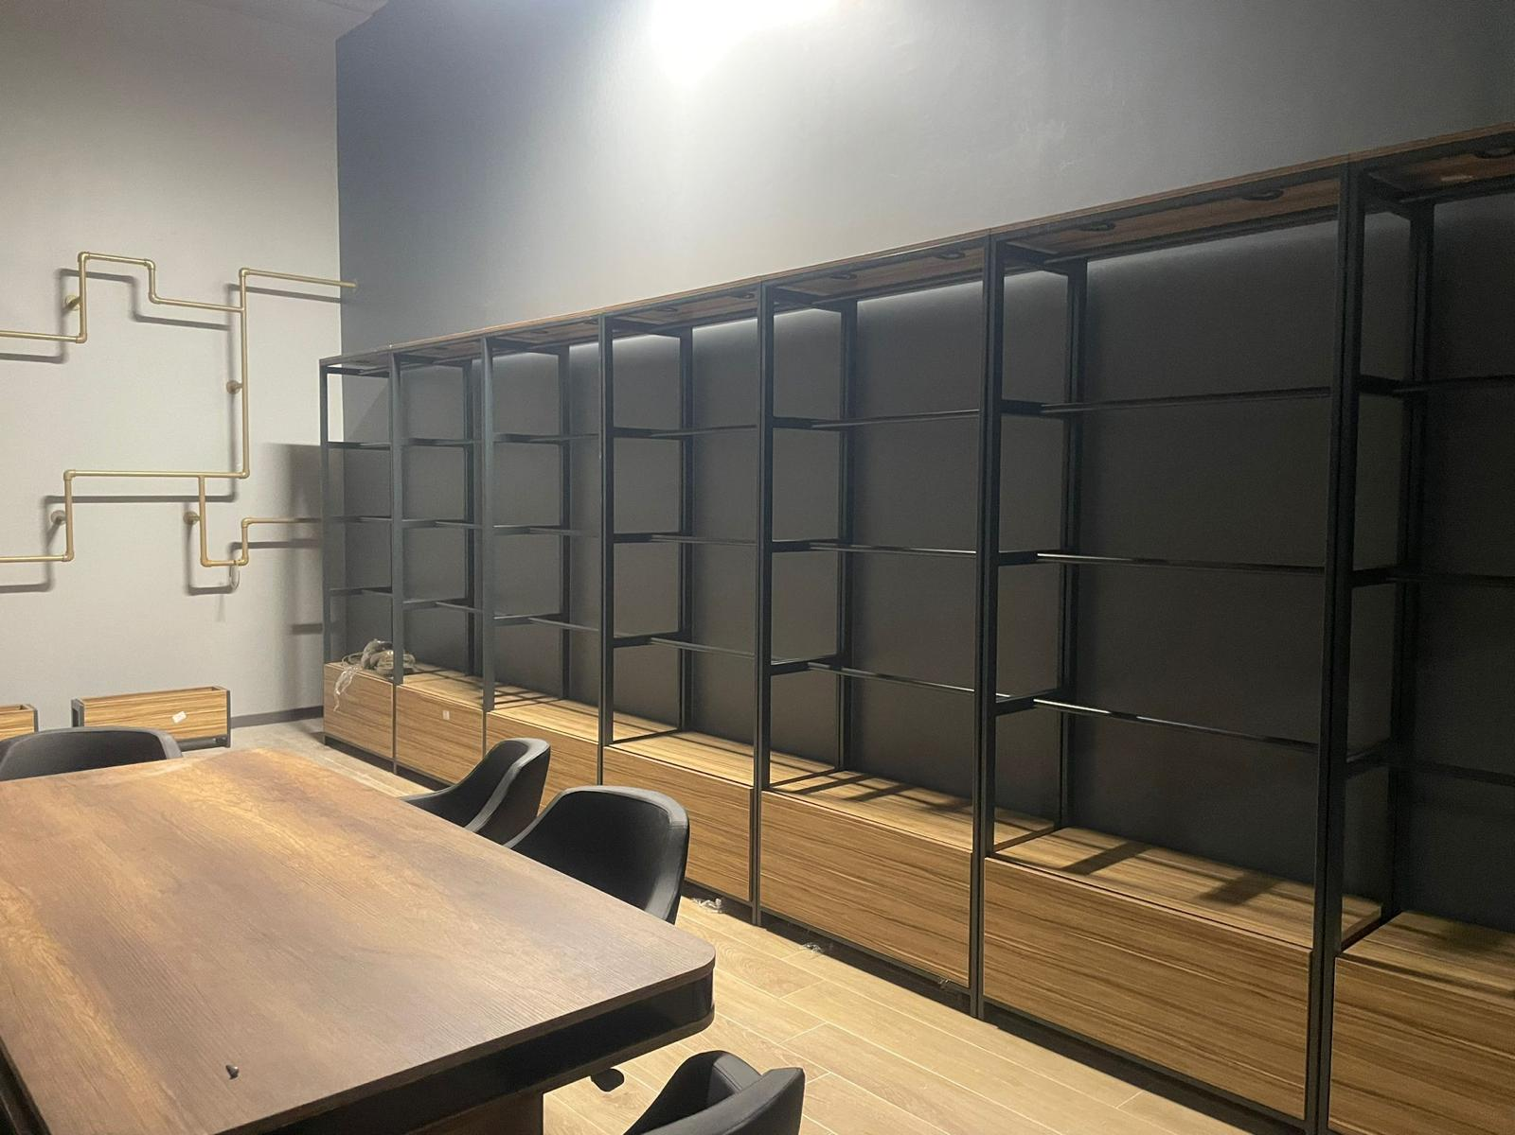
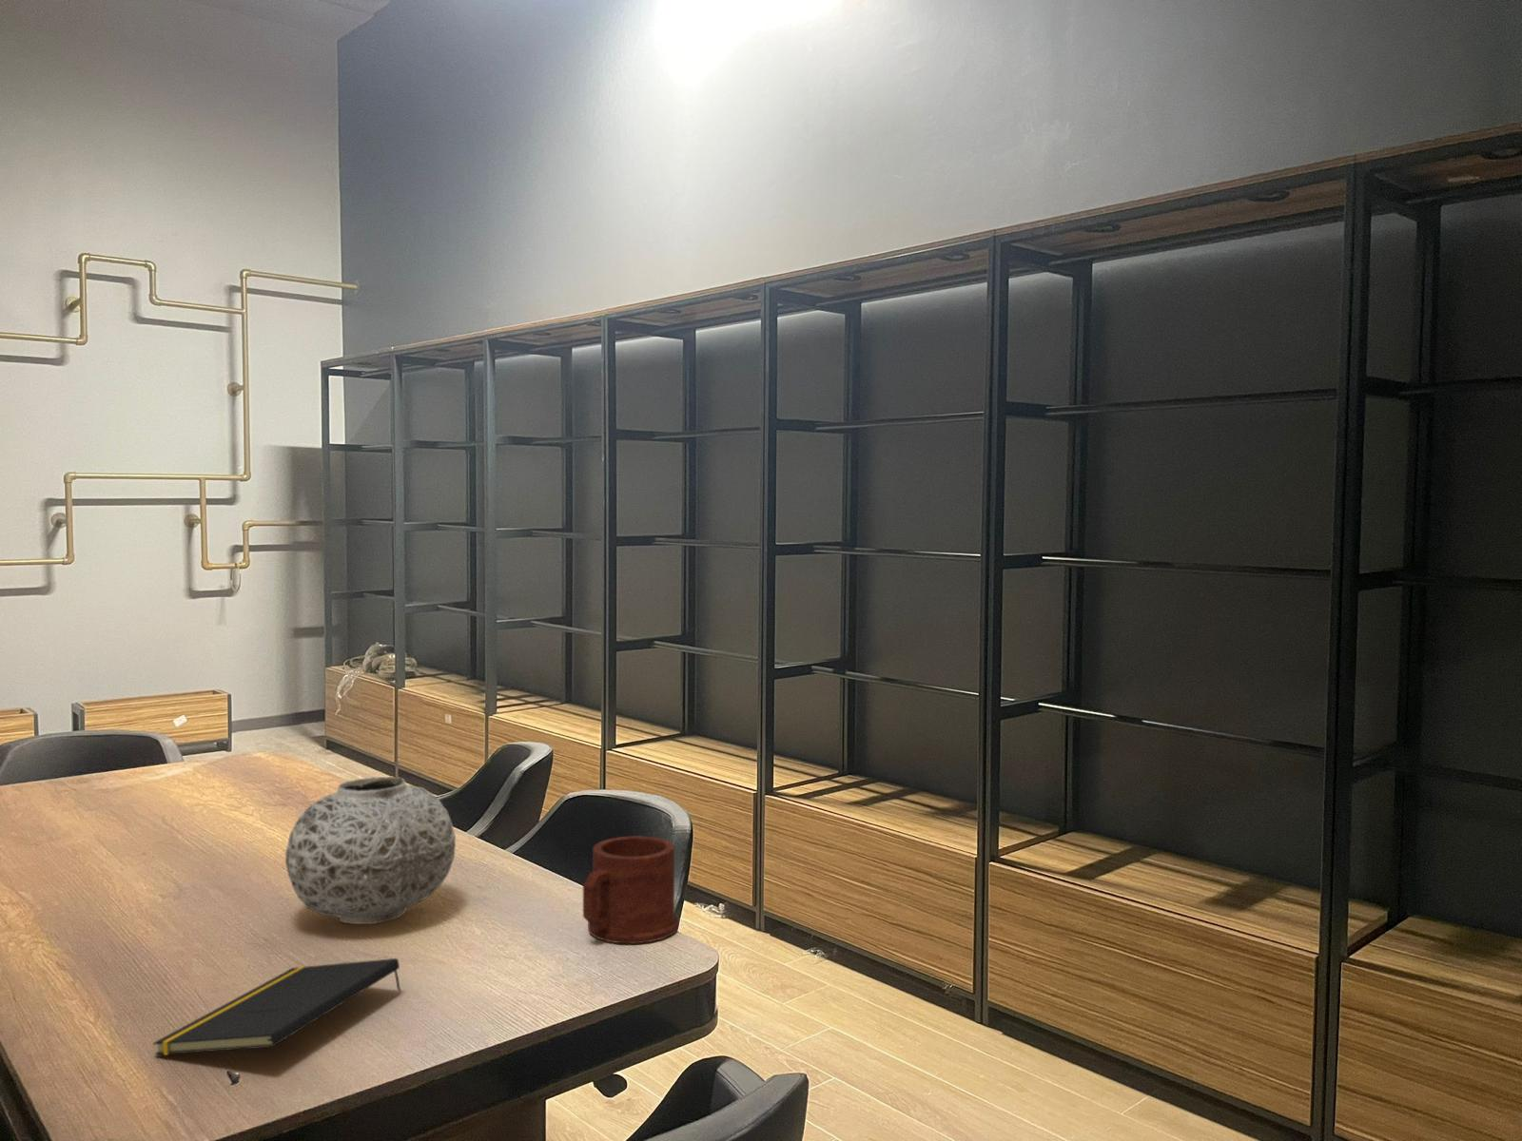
+ mug (626, 889)
+ notepad (284, 1003)
+ vase (372, 849)
